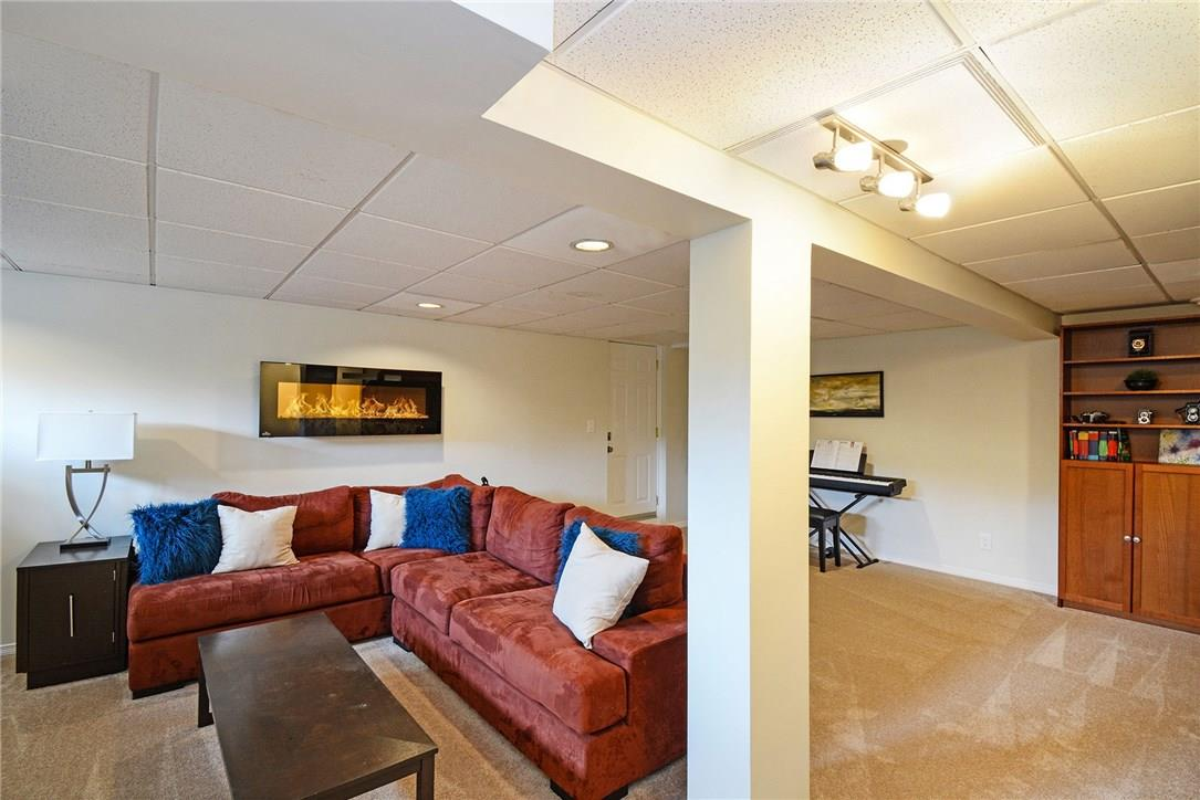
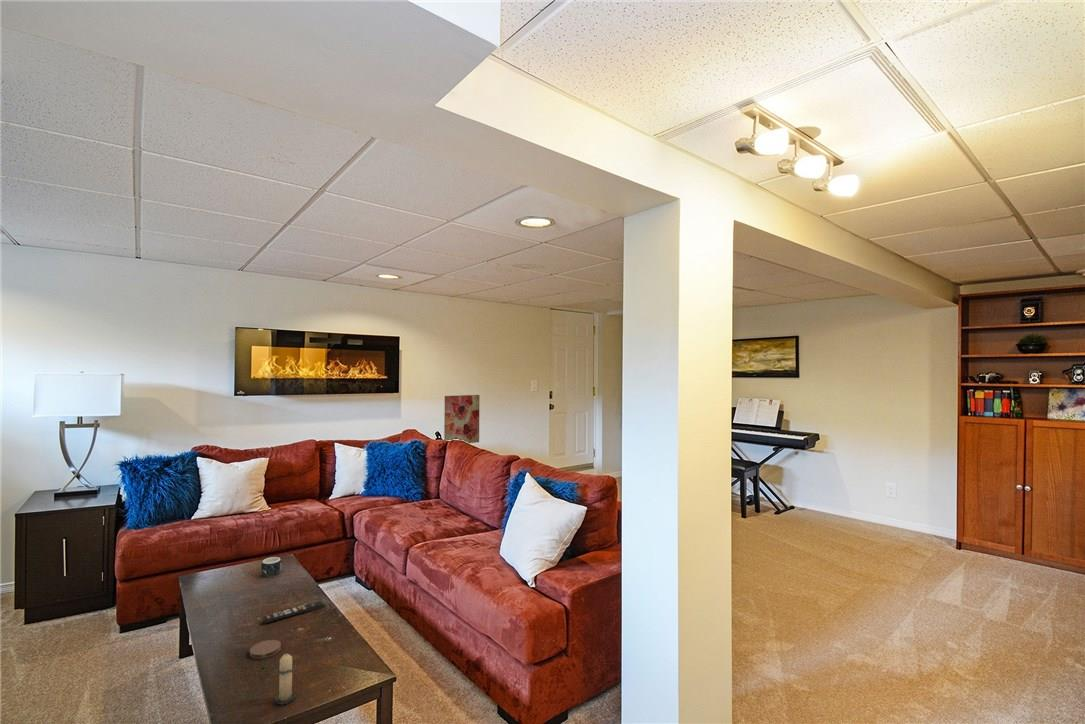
+ wall art (462, 419)
+ coaster (265, 649)
+ mug (270, 566)
+ candle (285, 675)
+ remote control (294, 611)
